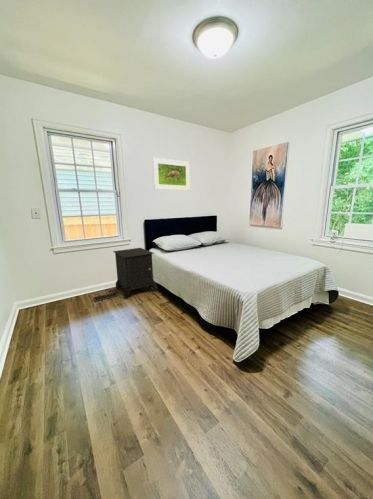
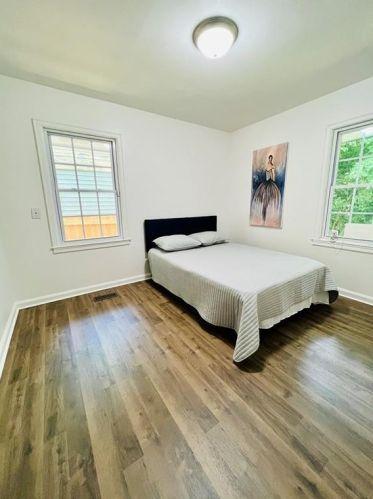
- nightstand (134, 271)
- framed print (172, 175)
